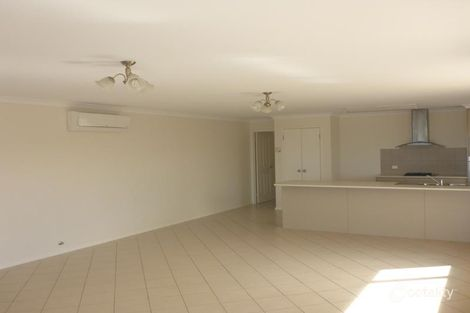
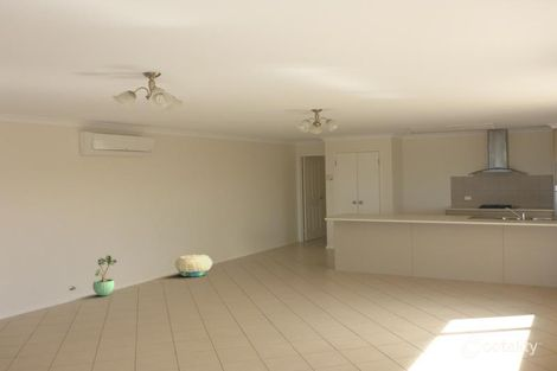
+ basket (193, 264)
+ potted plant (104, 275)
